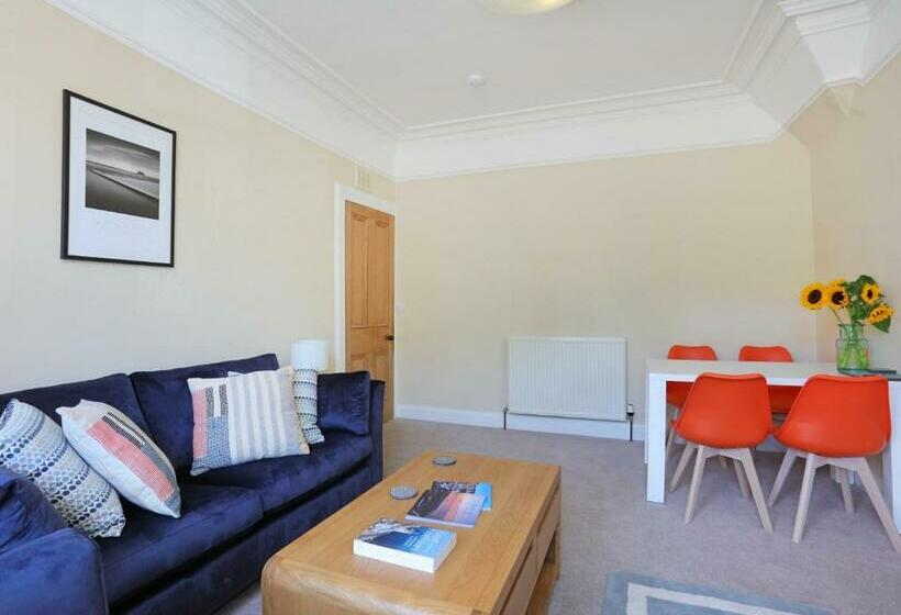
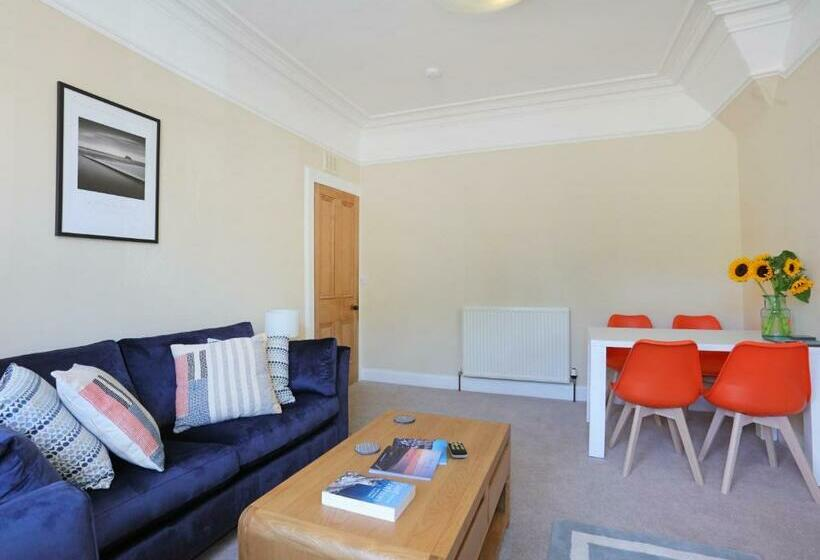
+ remote control (457, 449)
